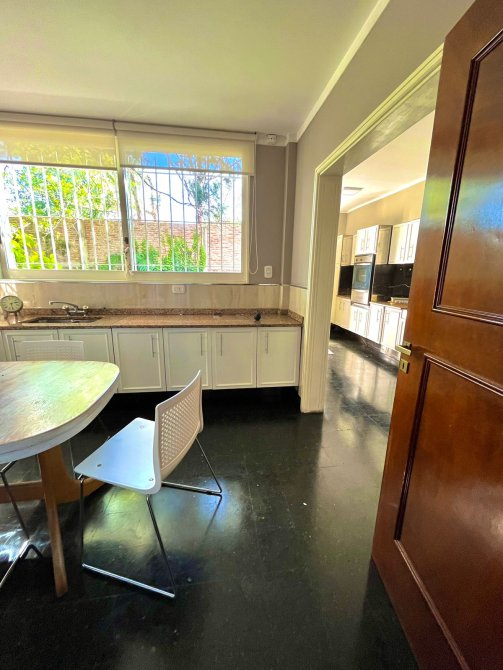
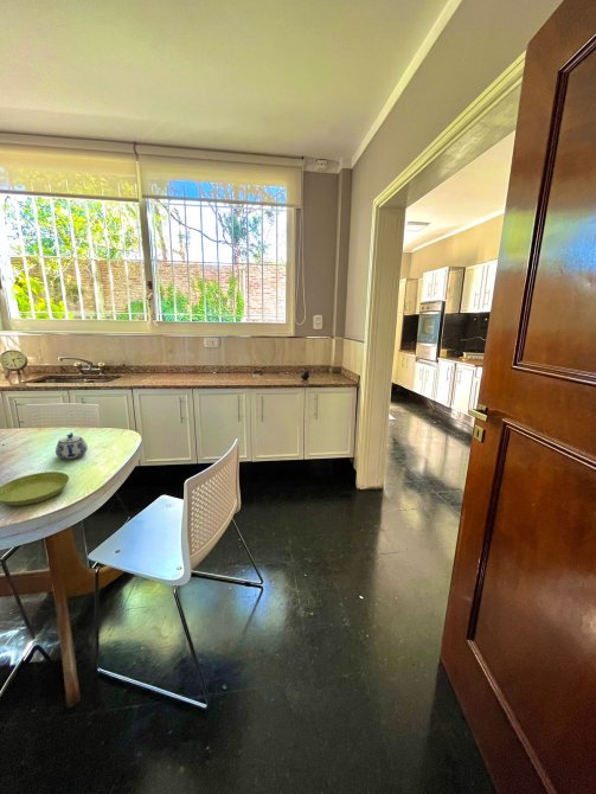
+ saucer (33, 488)
+ teapot (71, 444)
